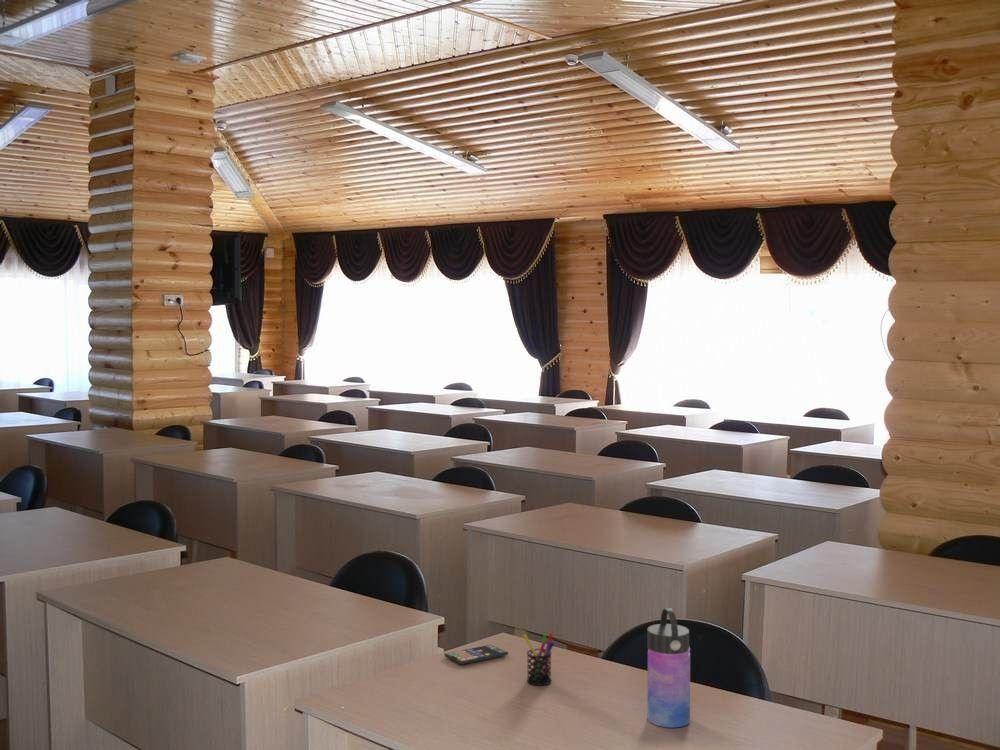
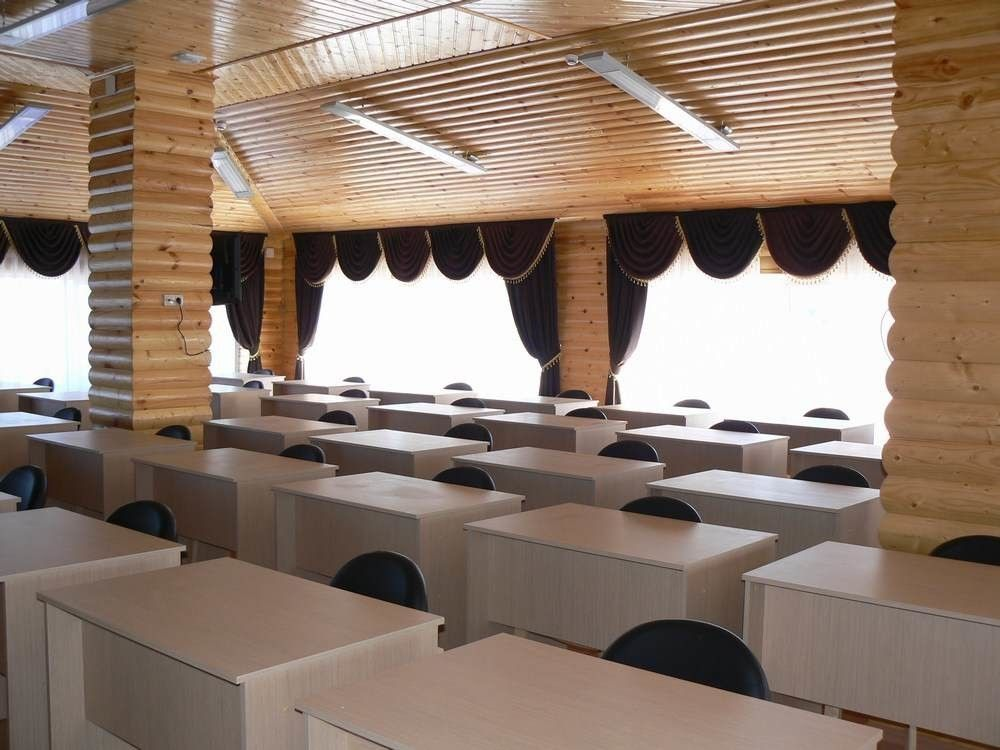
- water bottle (668, 664)
- pen holder (541, 655)
- smartphone (476, 653)
